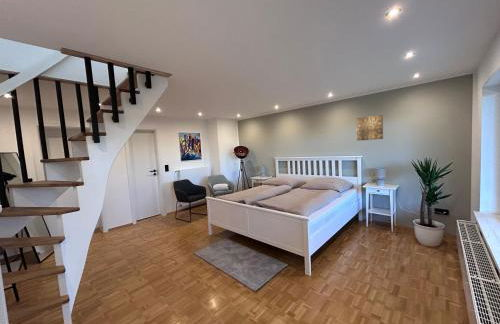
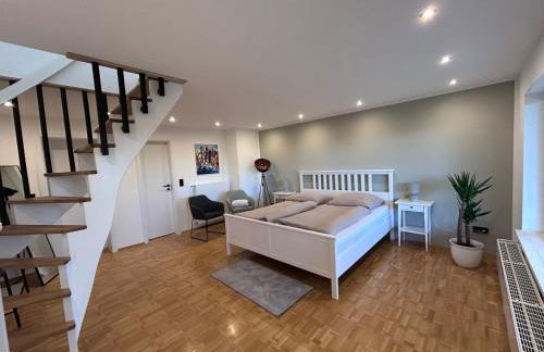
- wall art (369, 128)
